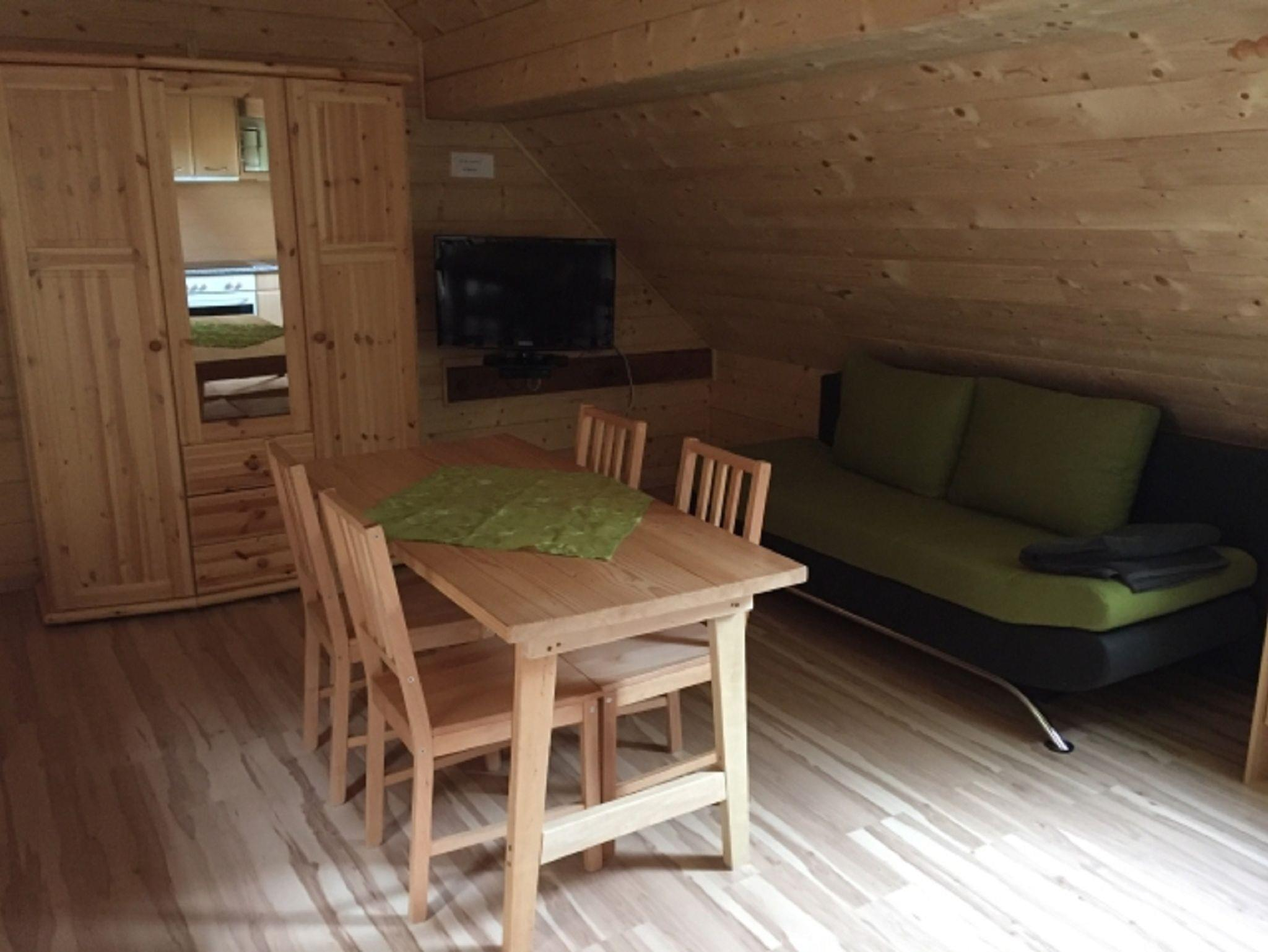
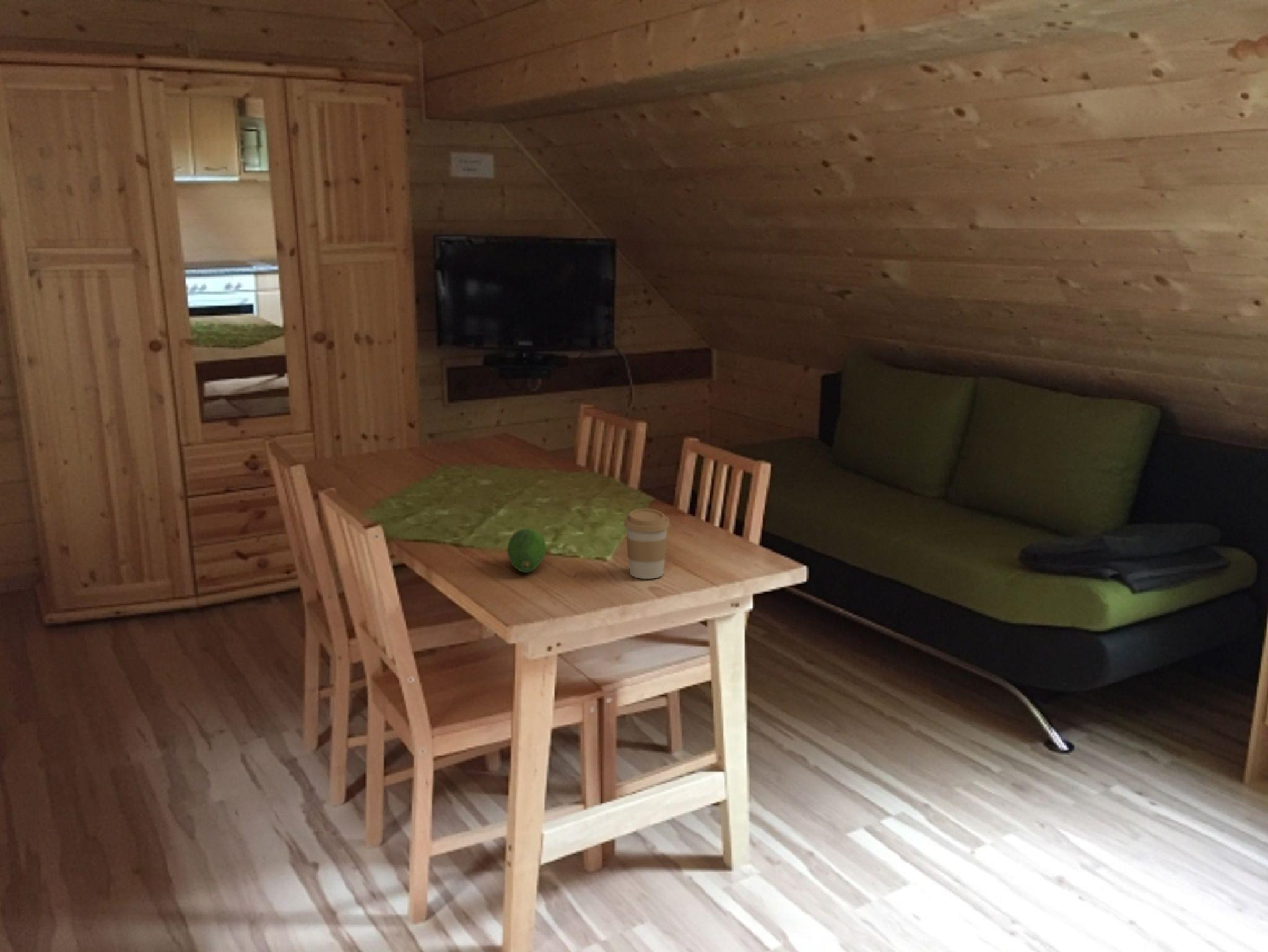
+ fruit (526, 549)
+ coffee cup (646, 543)
